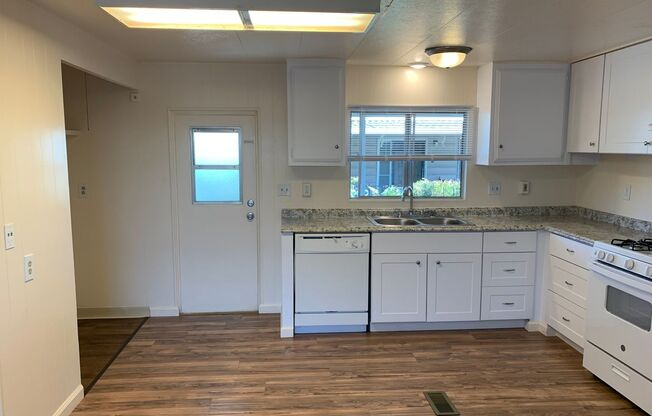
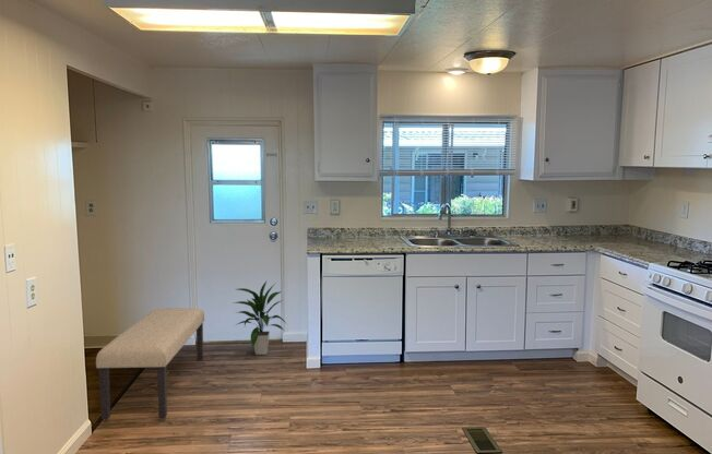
+ indoor plant (260, 316)
+ bench (158, 355)
